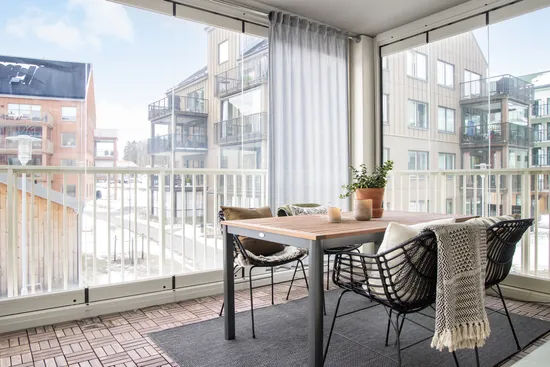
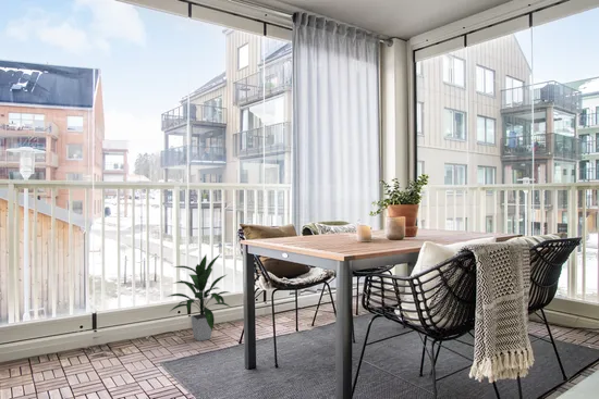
+ indoor plant (200, 297)
